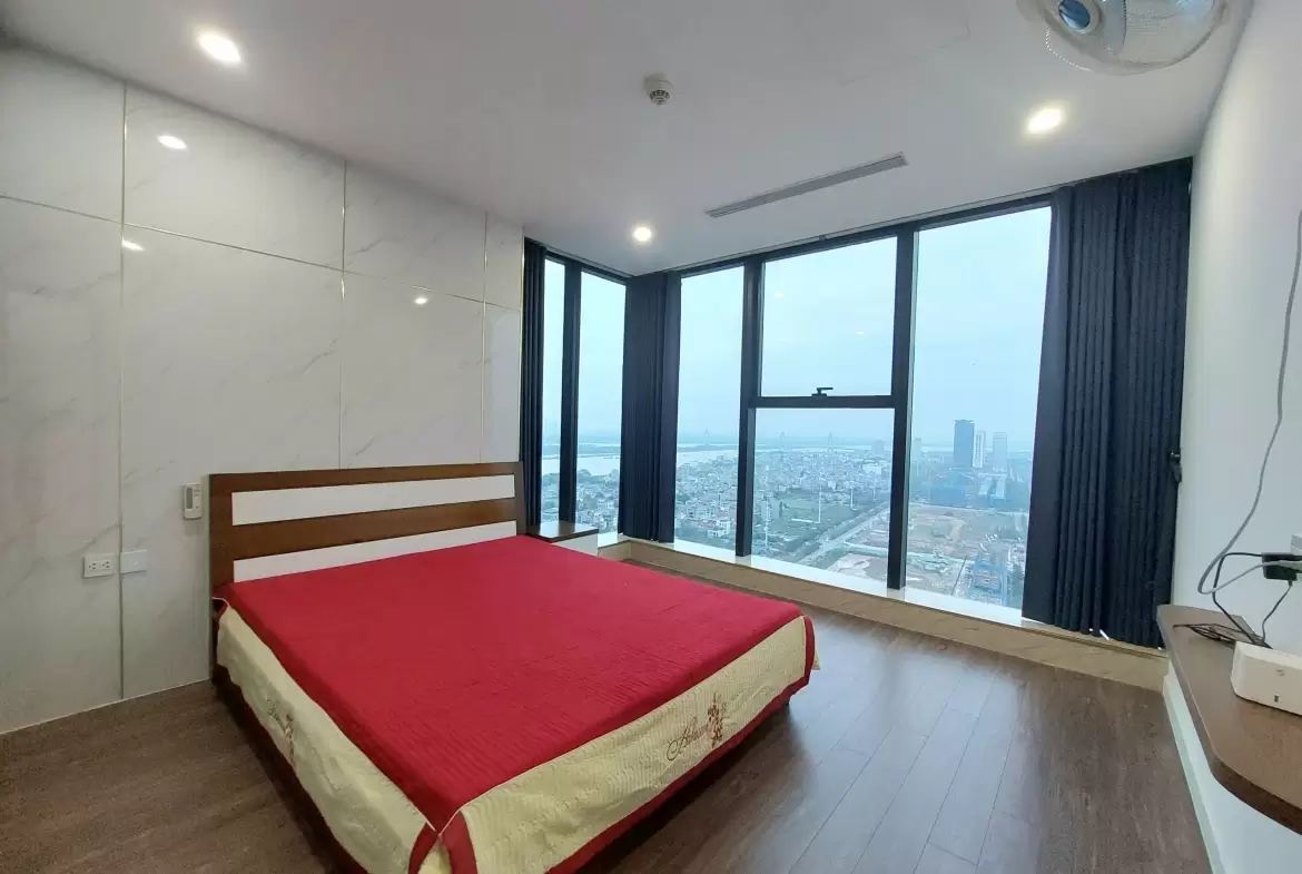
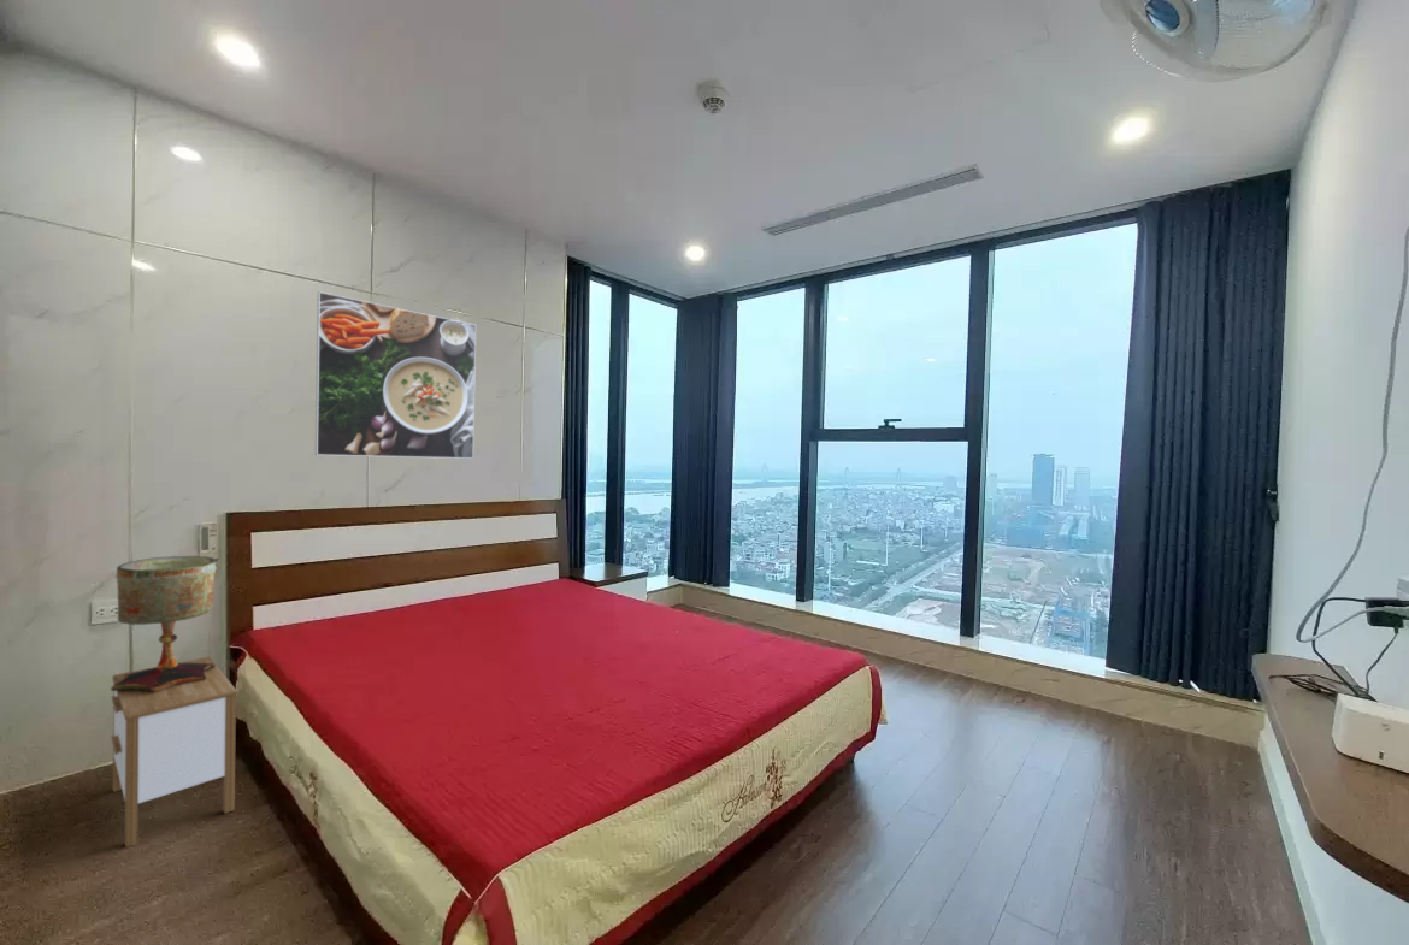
+ table lamp (167, 619)
+ nightstand (170, 742)
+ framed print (402, 383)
